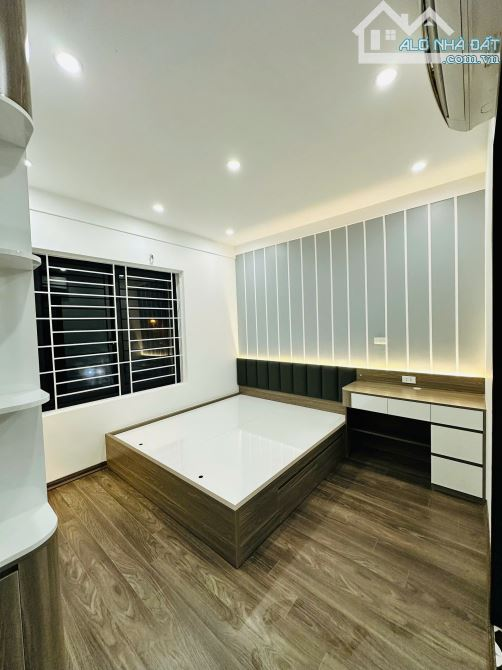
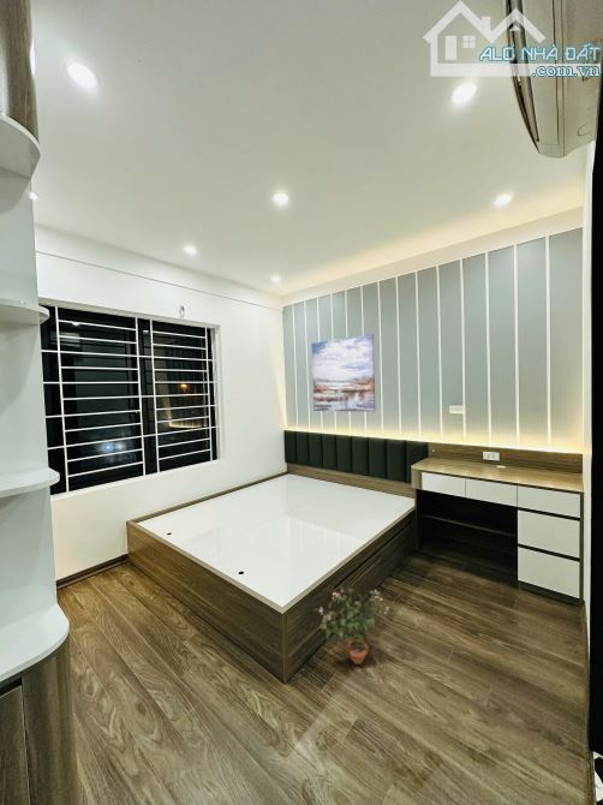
+ wall art (341, 375)
+ potted plant (356, 625)
